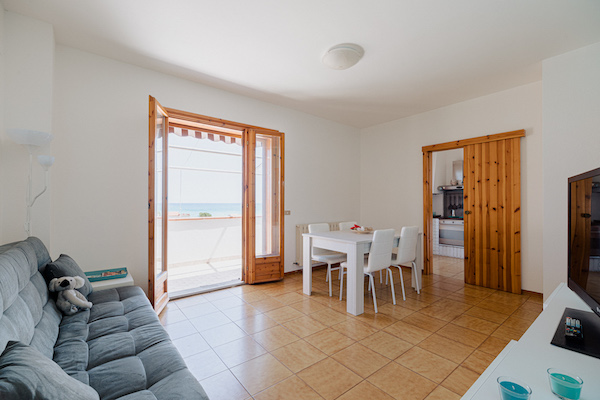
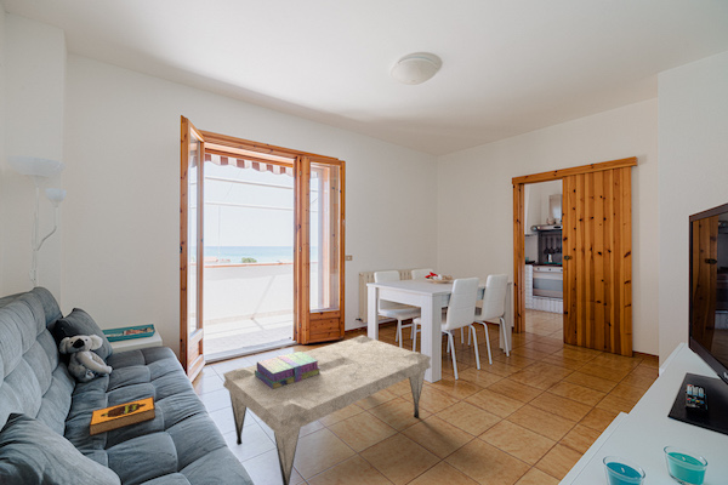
+ coffee table (334, 394)
+ hardback book (124, 412)
+ stack of books (288, 367)
